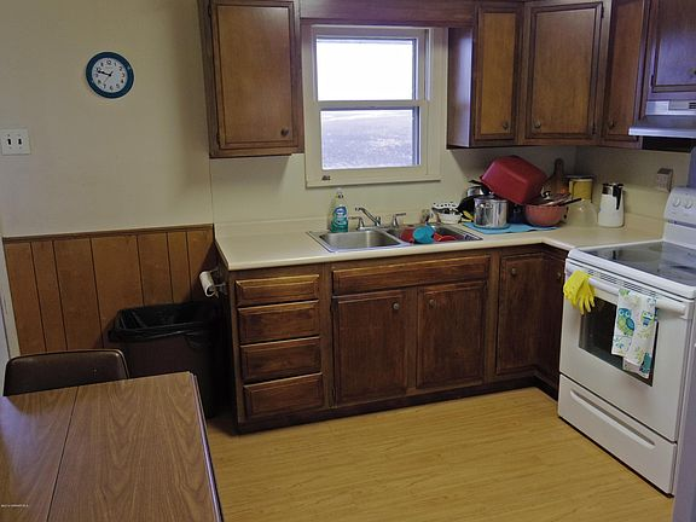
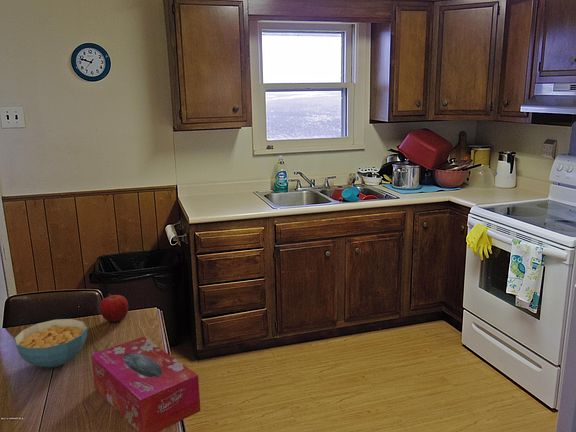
+ tissue box (143, 381)
+ fruit (114, 307)
+ cereal bowl (53, 347)
